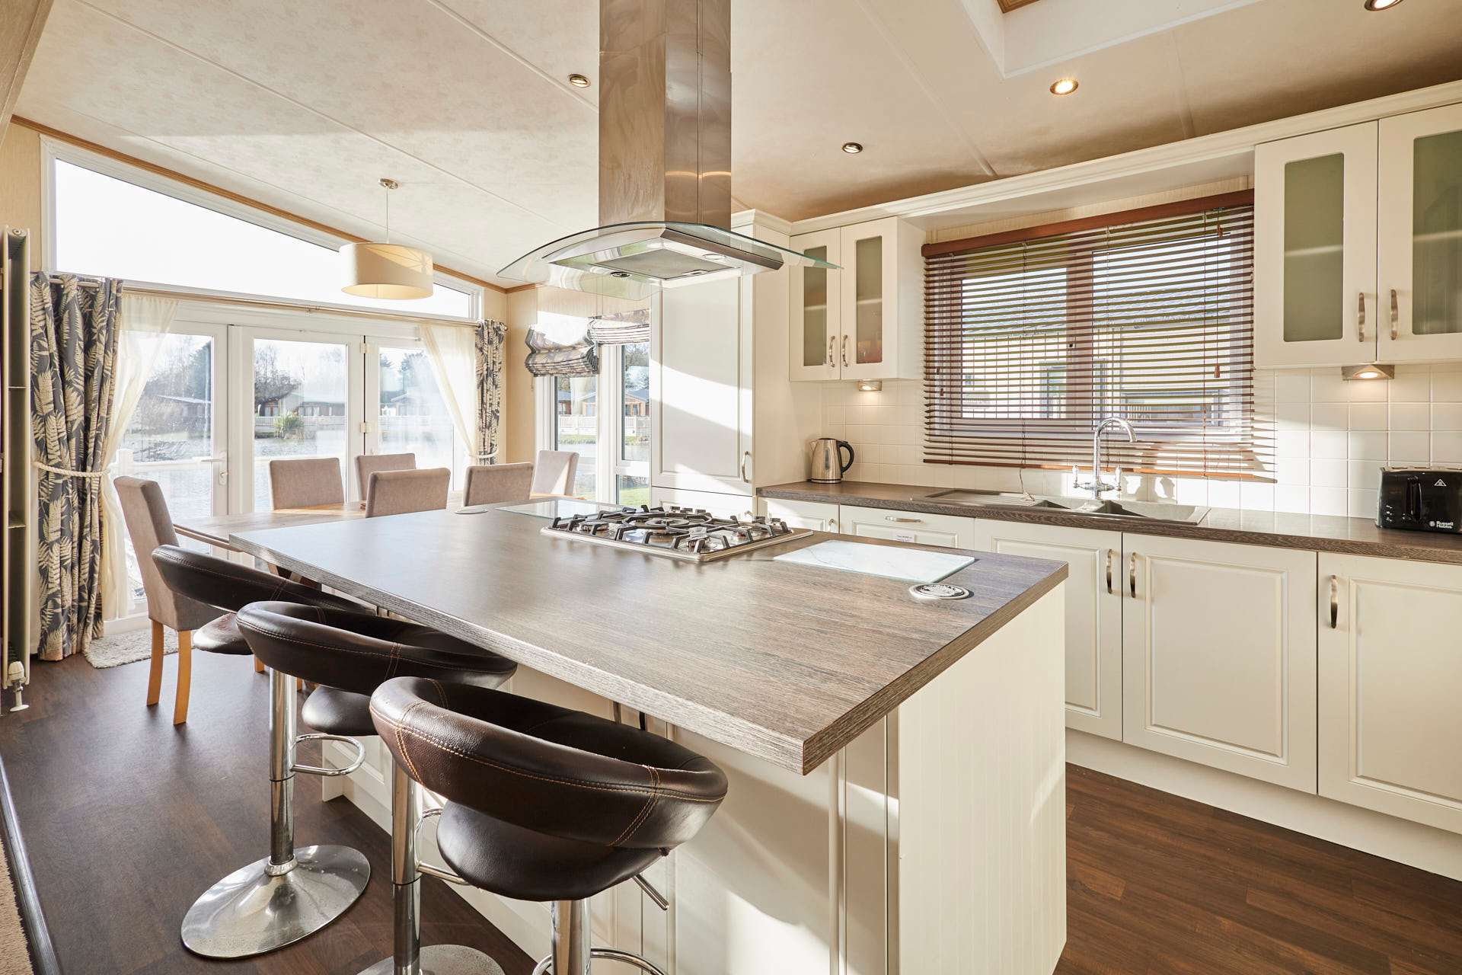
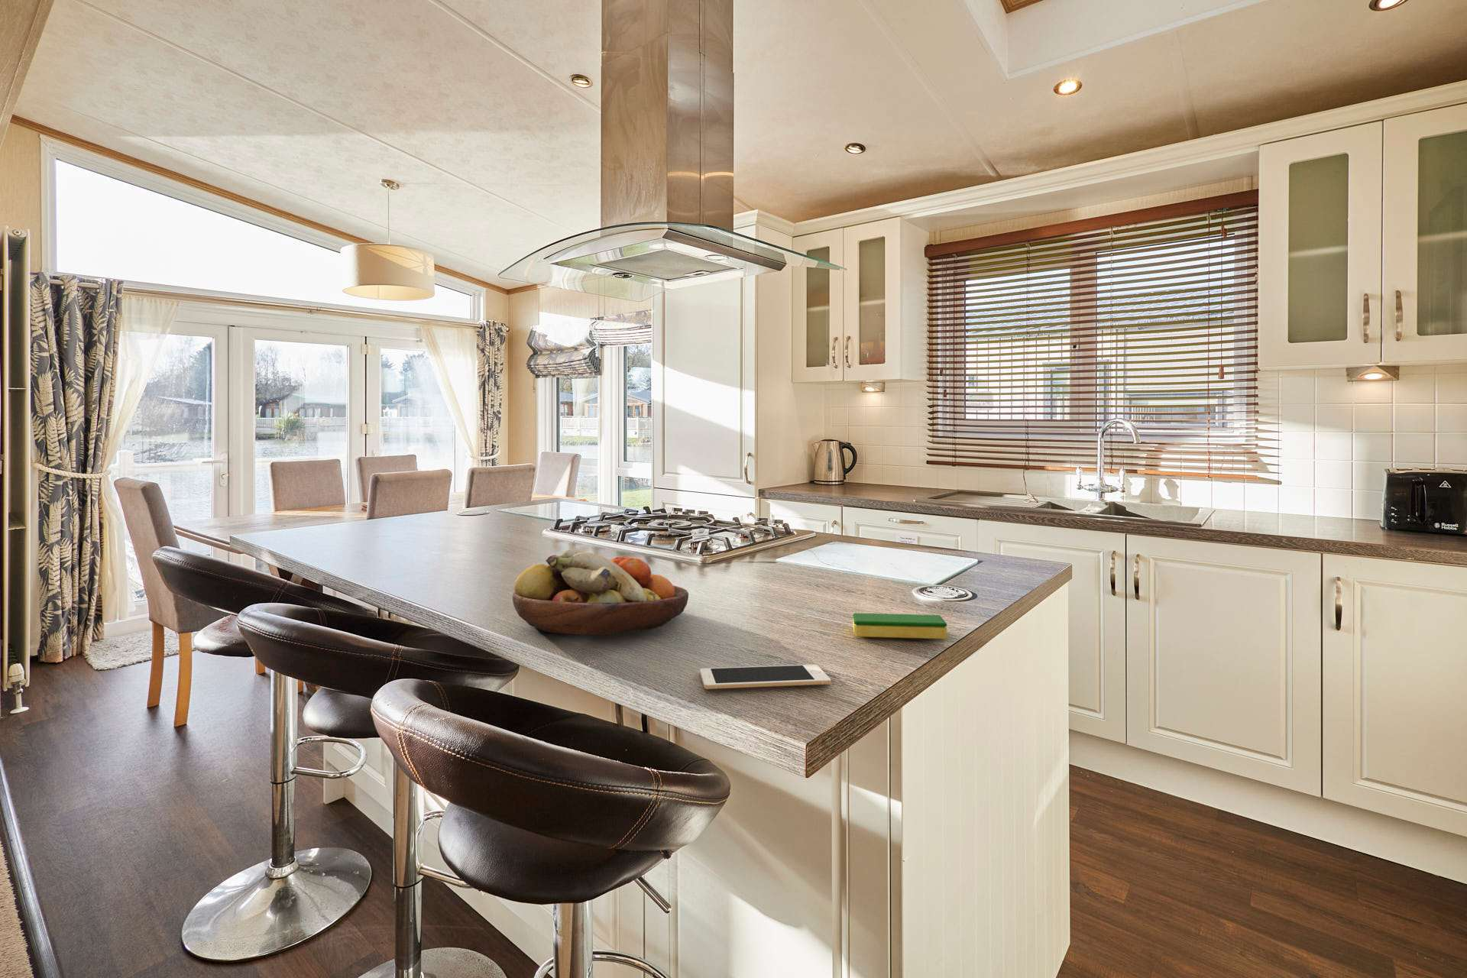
+ dish sponge (897, 625)
+ fruit bowl (603, 585)
+ cell phone (763, 677)
